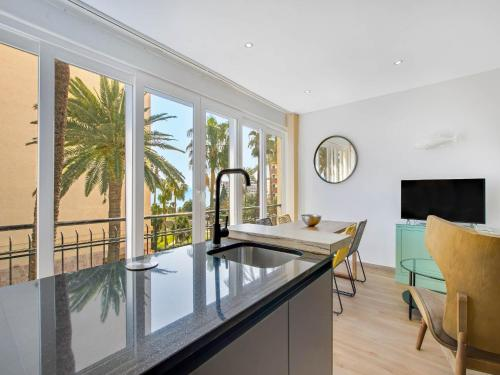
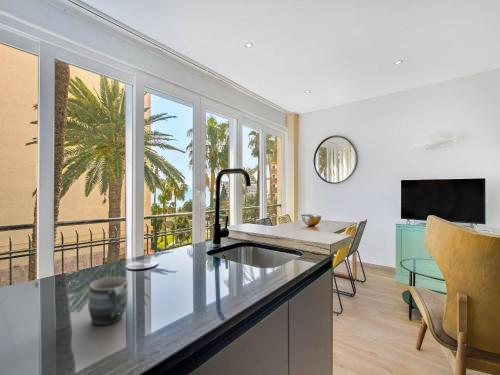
+ mug (112, 301)
